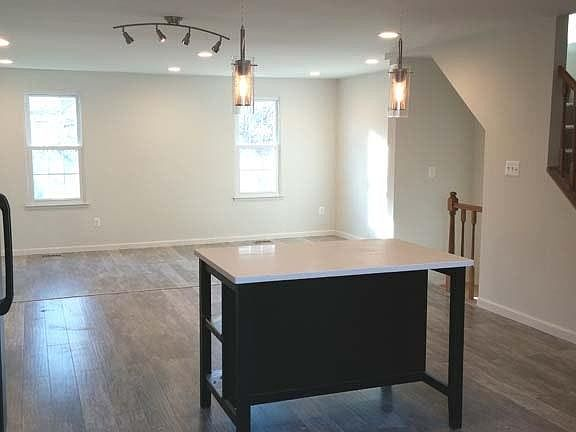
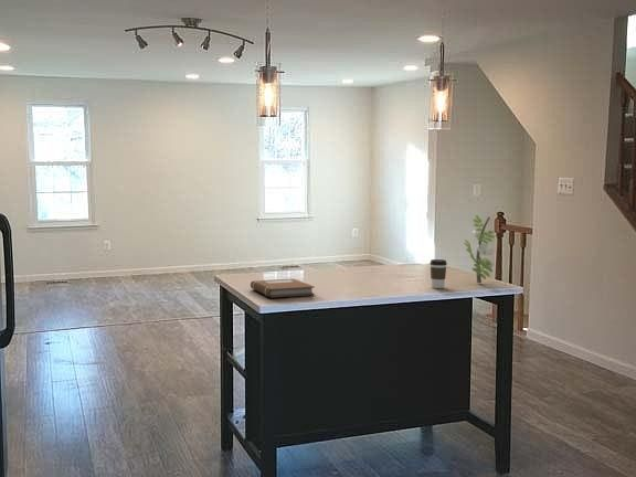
+ coffee cup (437, 274)
+ notebook (280, 287)
+ flower (483, 248)
